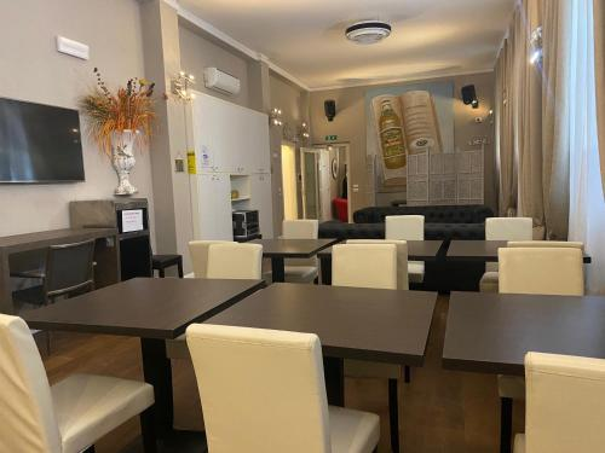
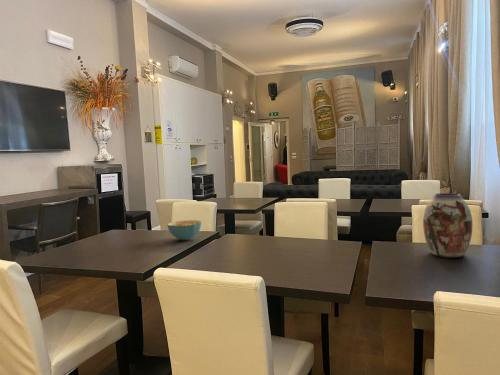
+ vase (447, 224)
+ cereal bowl (184, 231)
